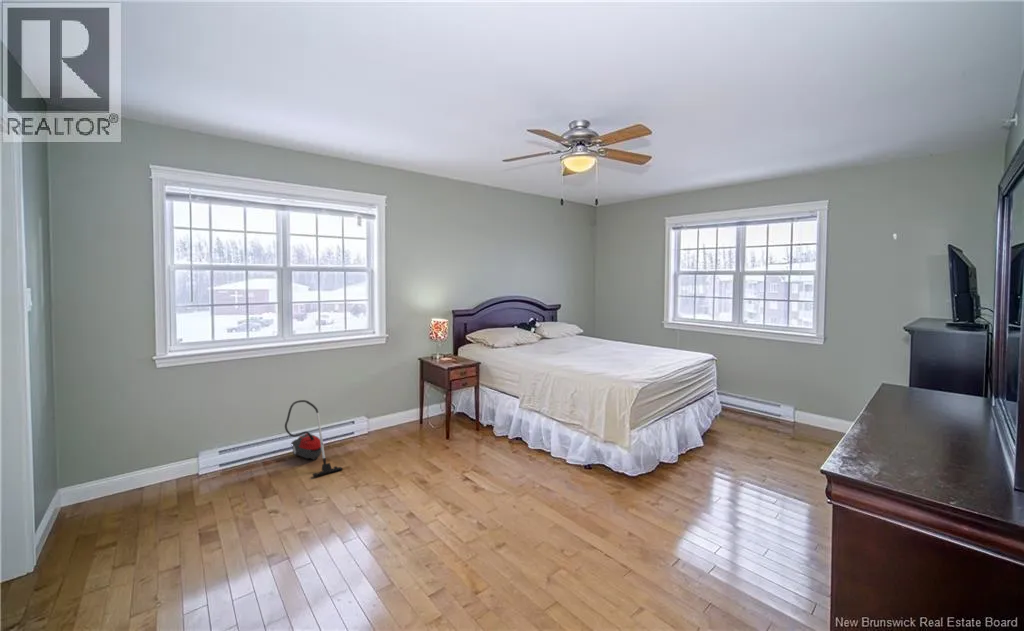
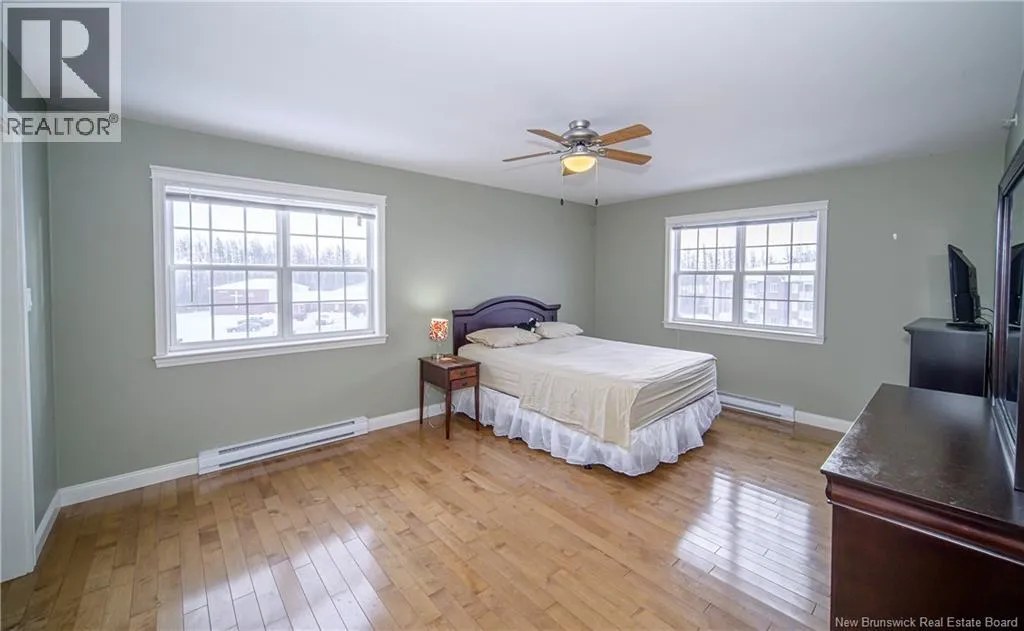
- vacuum cleaner (308, 432)
